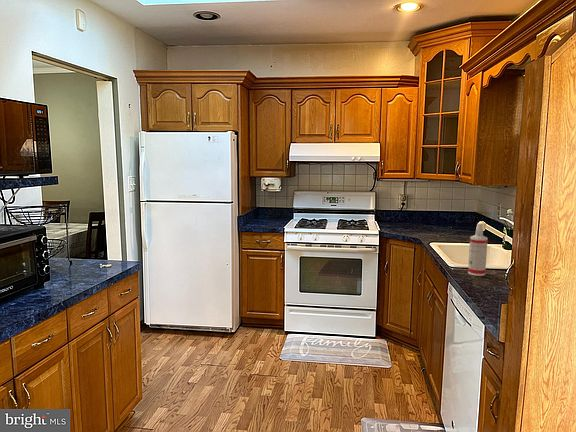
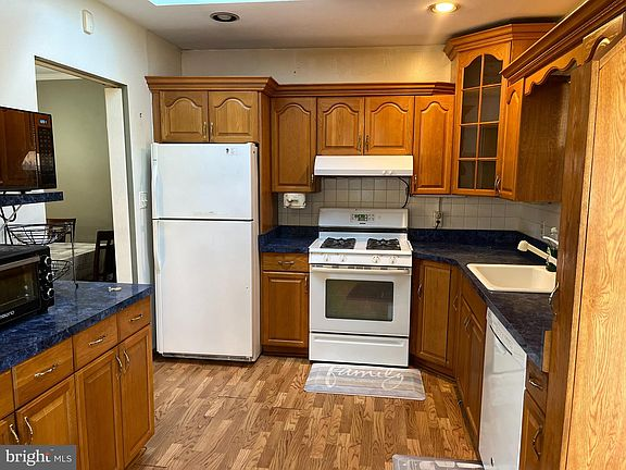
- spray bottle (478, 248)
